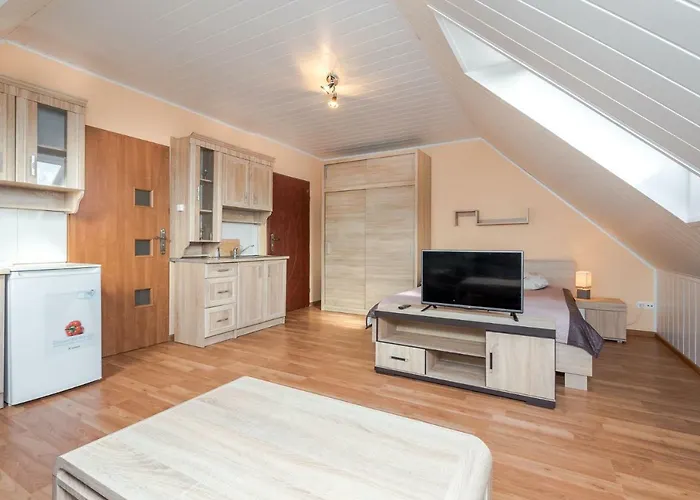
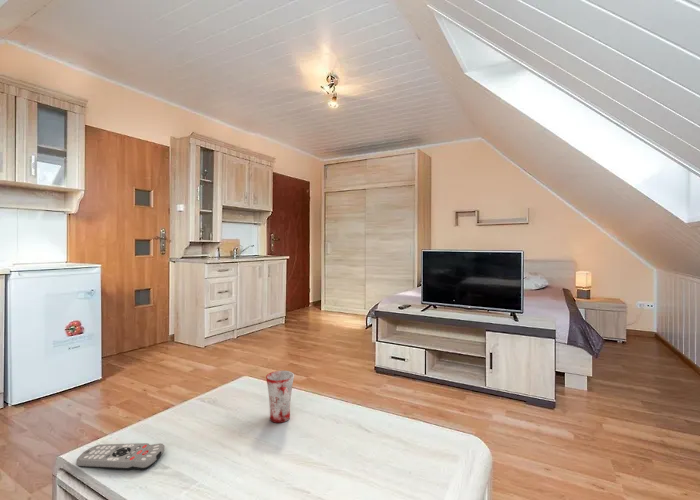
+ remote control (120, 456)
+ mug (281, 399)
